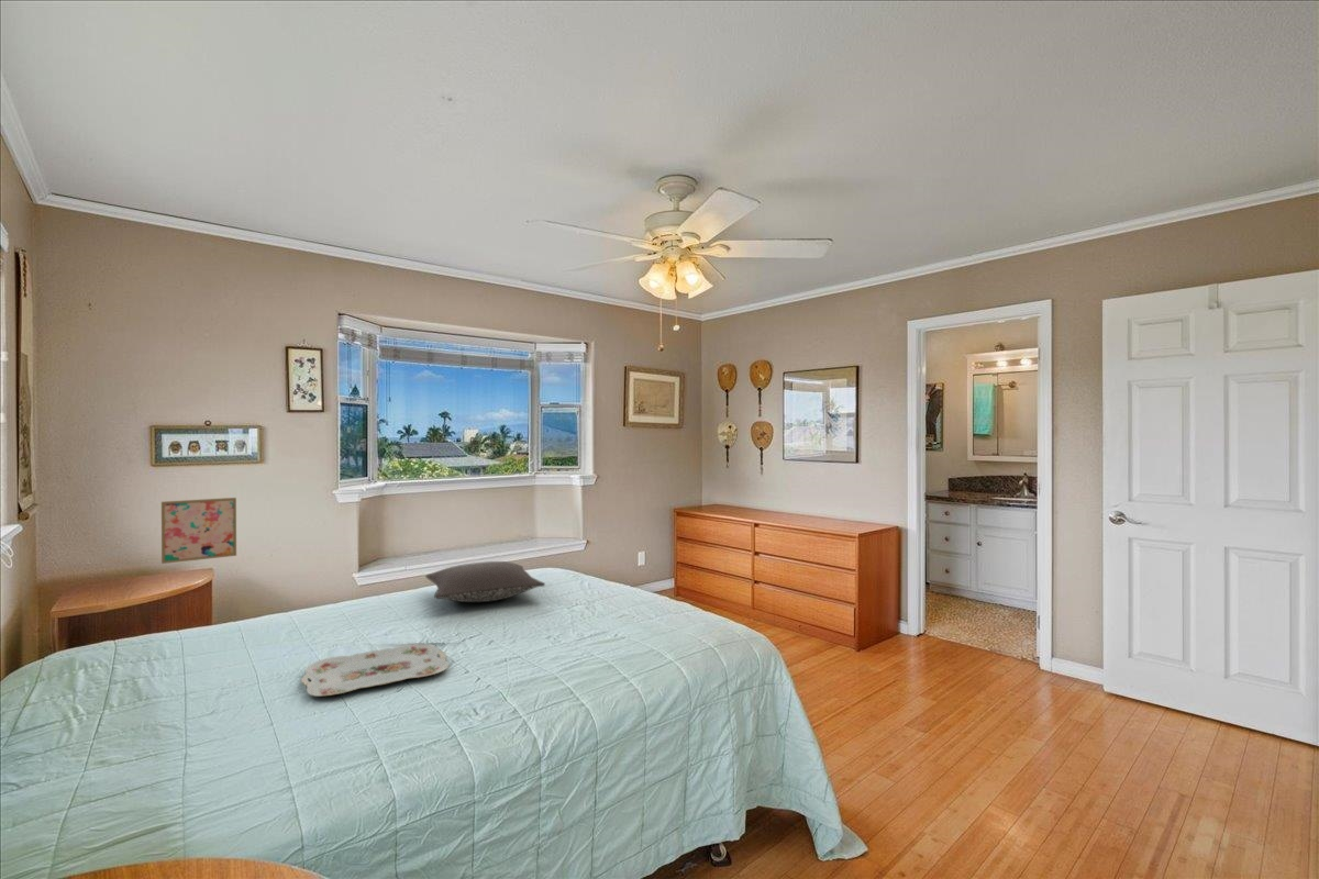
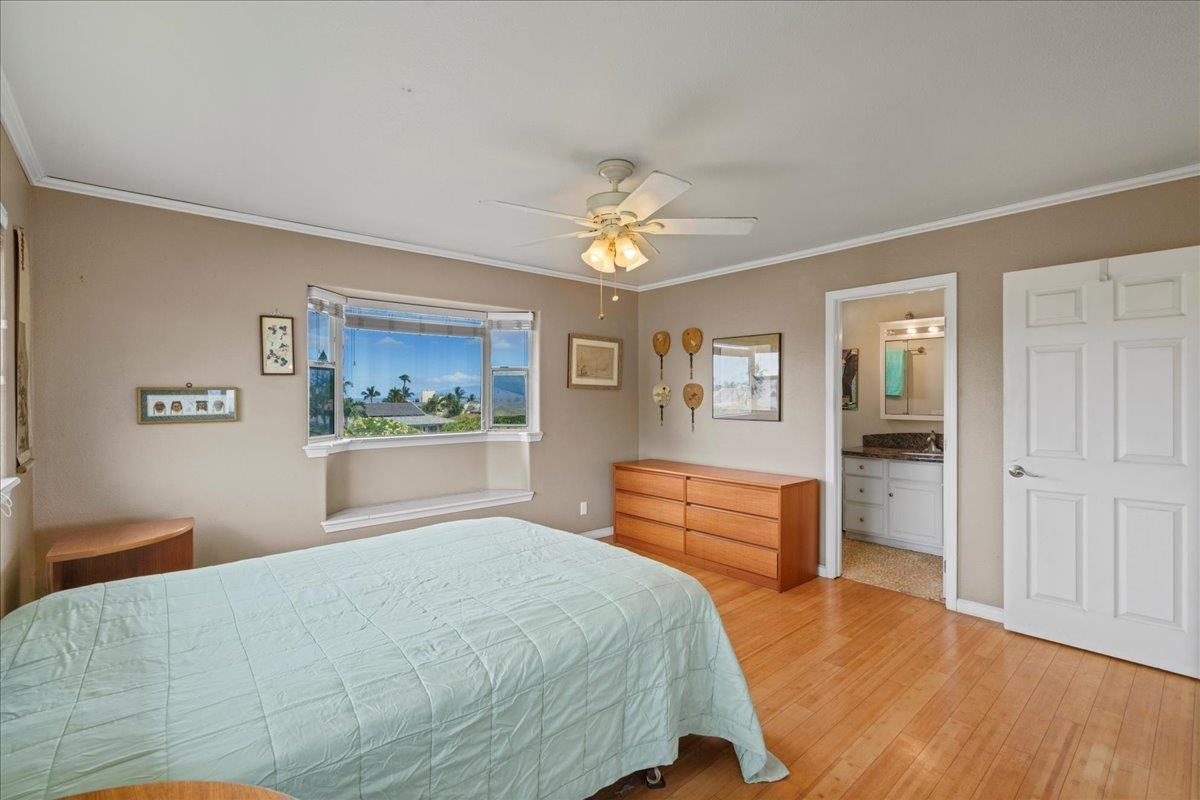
- serving tray (377, 668)
- wall art (199, 528)
- pillow (483, 580)
